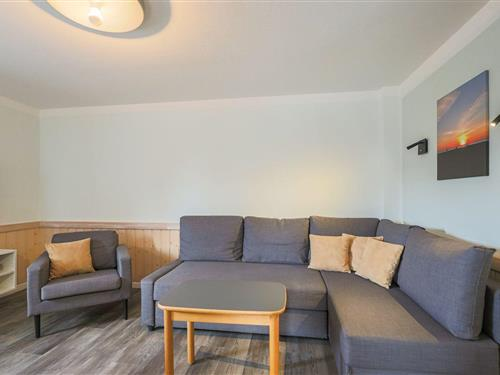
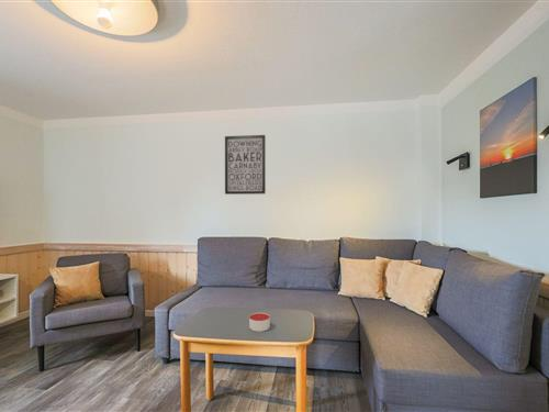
+ wall art (245, 165)
+ candle (259, 321)
